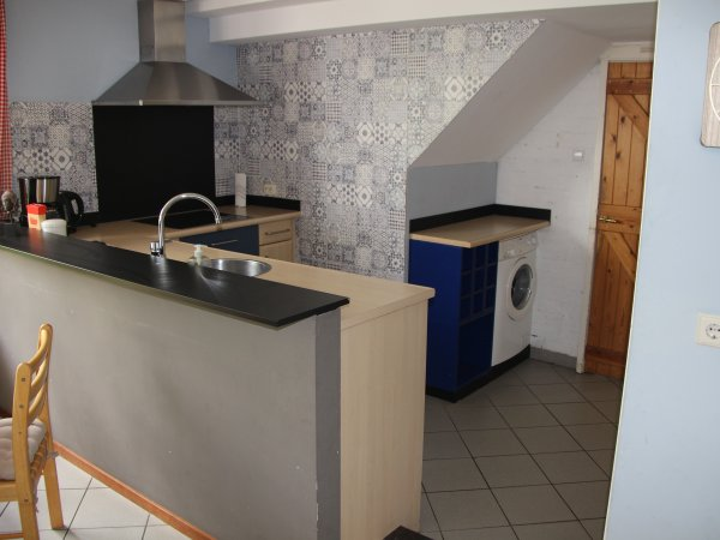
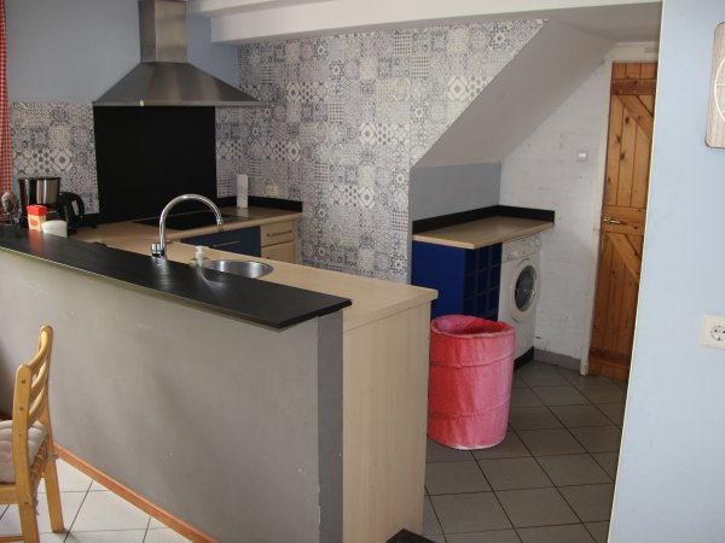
+ laundry hamper (469, 376)
